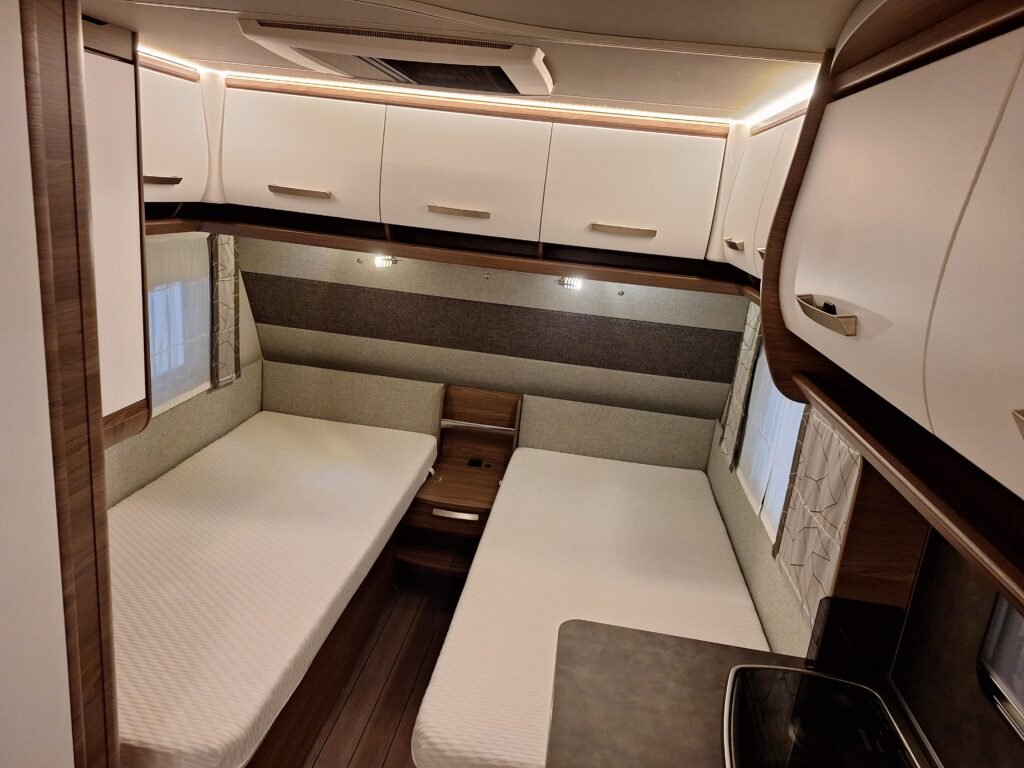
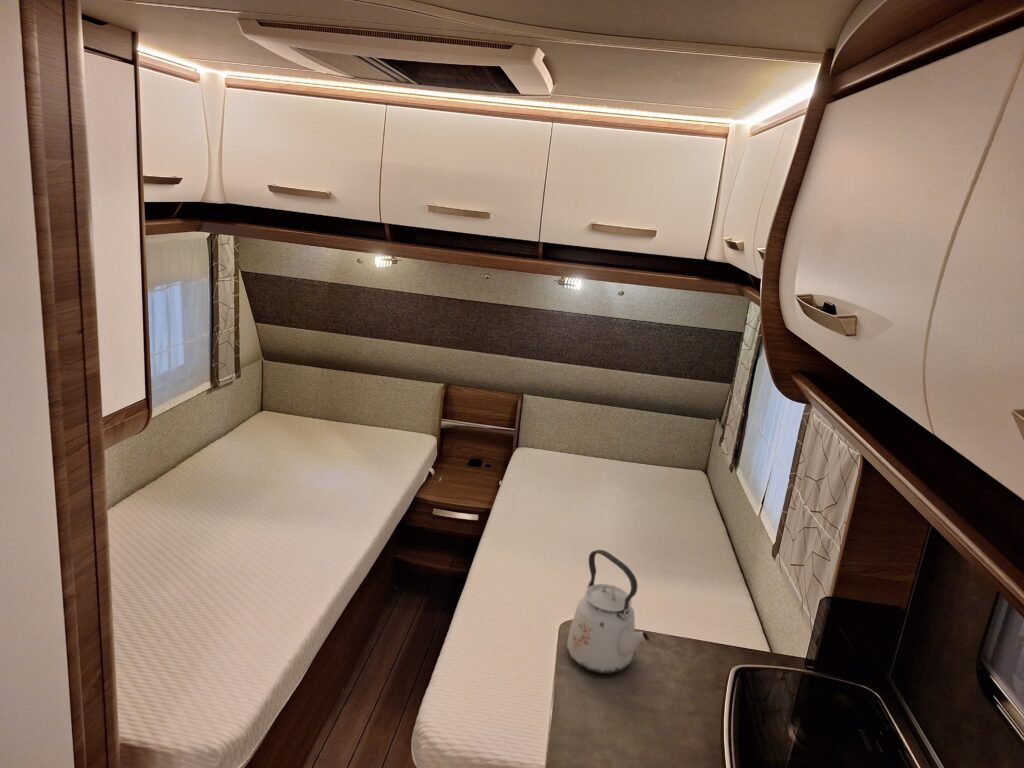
+ kettle (614, 616)
